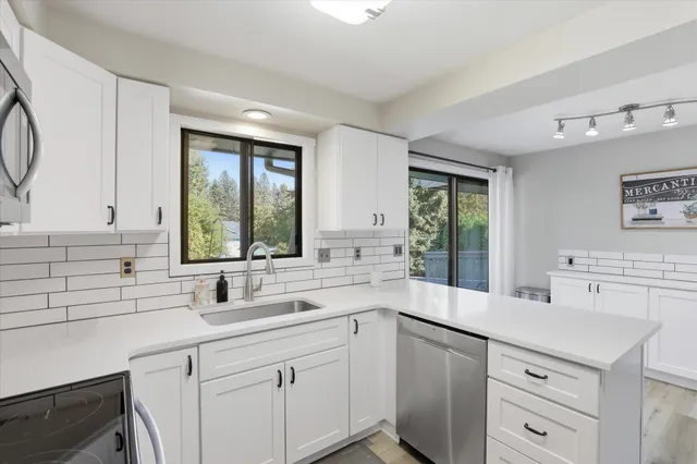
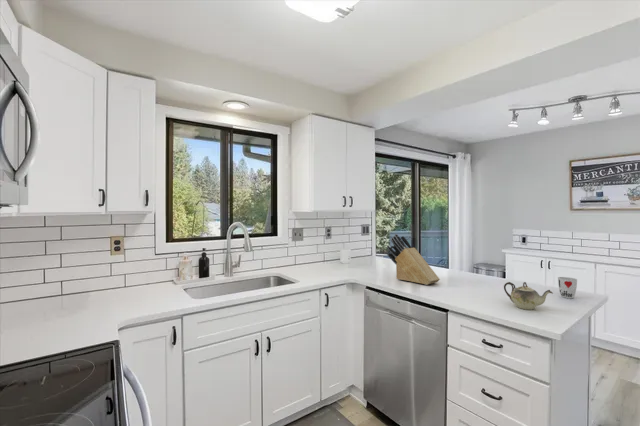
+ teapot (527, 295)
+ cup (567, 287)
+ knife block (411, 257)
